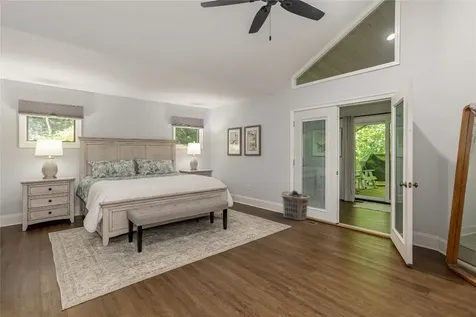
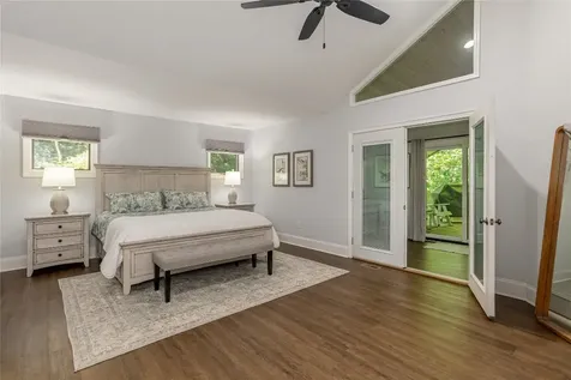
- clothes hamper (294, 204)
